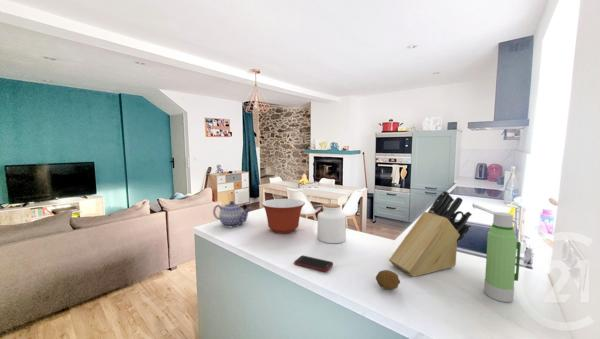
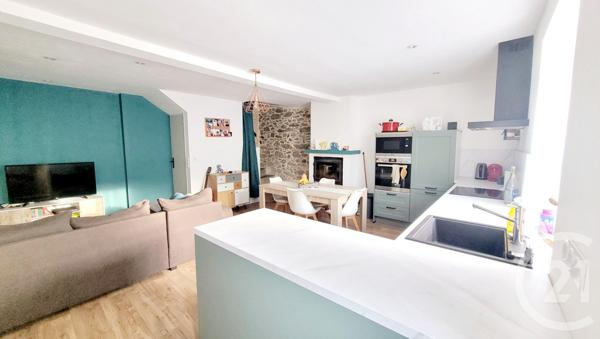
- mixing bowl (283, 216)
- water bottle (502, 255)
- knife block (432, 229)
- jar (331, 221)
- fruit (387, 279)
- teapot (232, 213)
- cell phone (313, 263)
